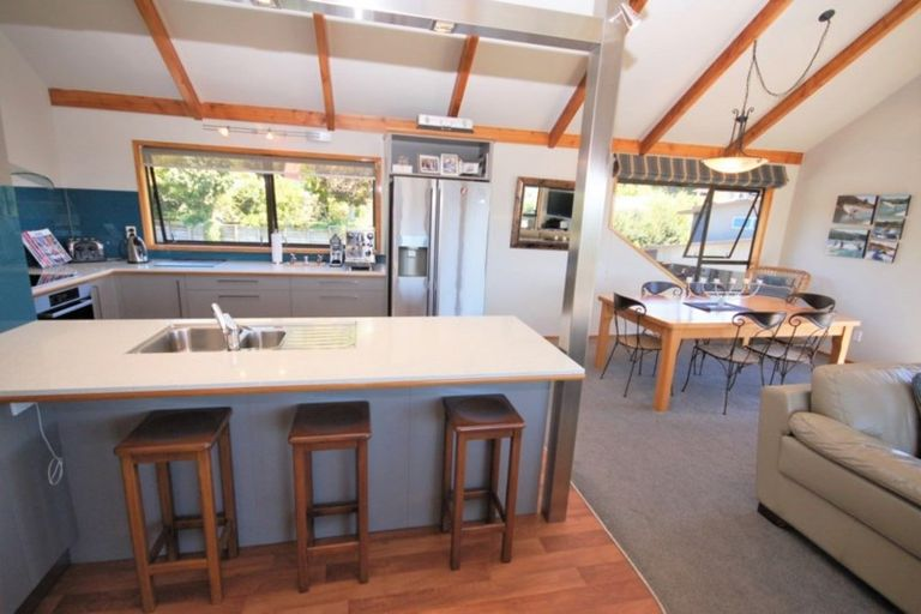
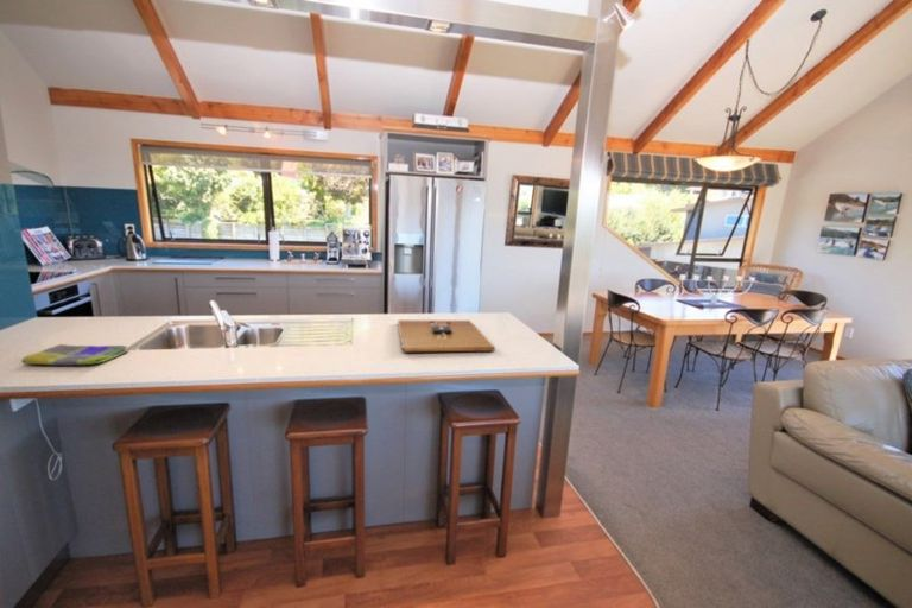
+ cutting board (441, 331)
+ dish towel (77, 354)
